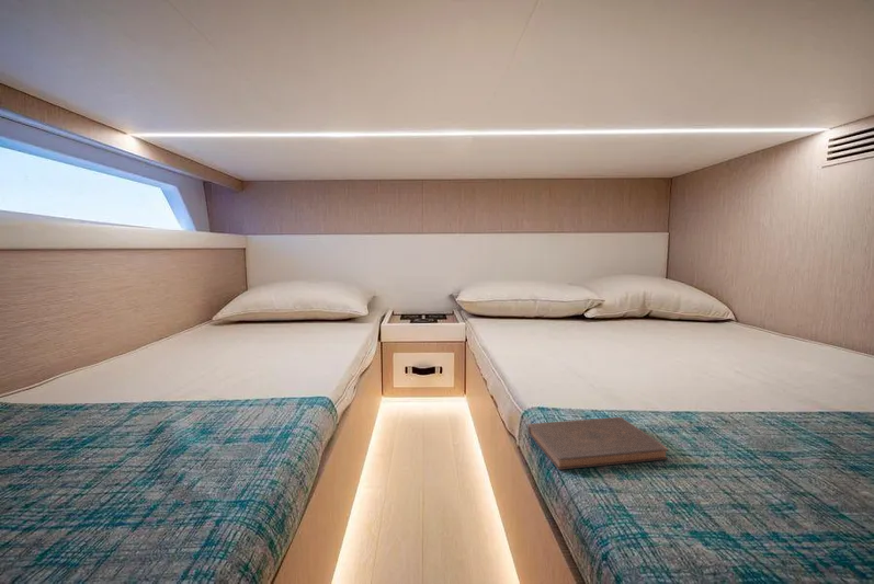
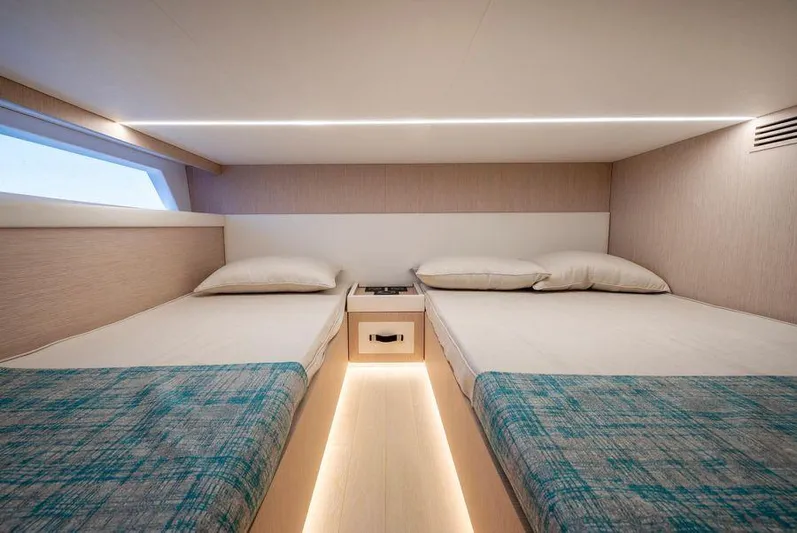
- book (592, 439)
